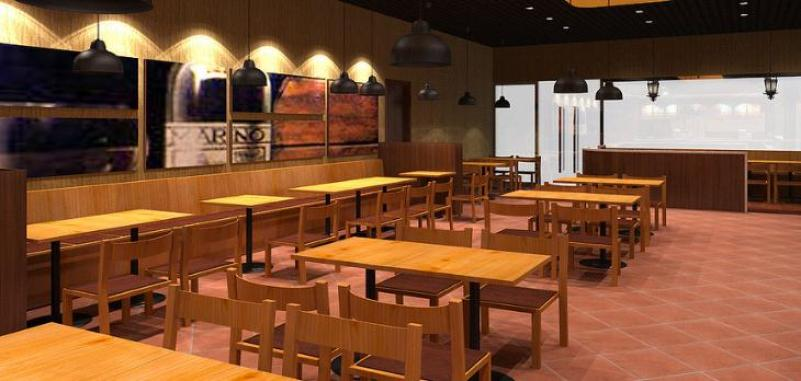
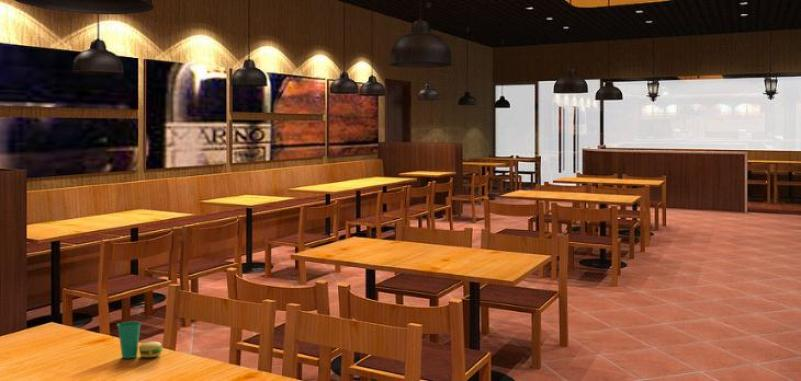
+ cup (138, 339)
